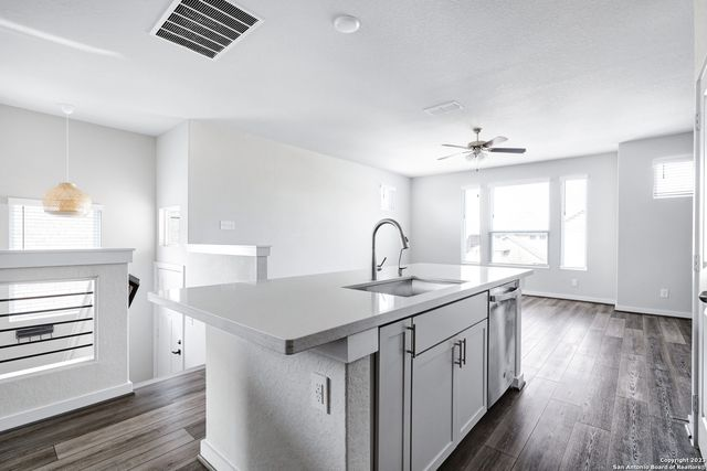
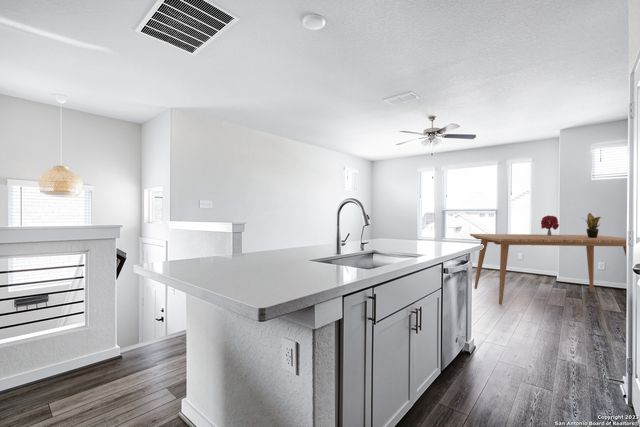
+ dining table (552, 245)
+ bouquet (549, 225)
+ potted plant (593, 224)
